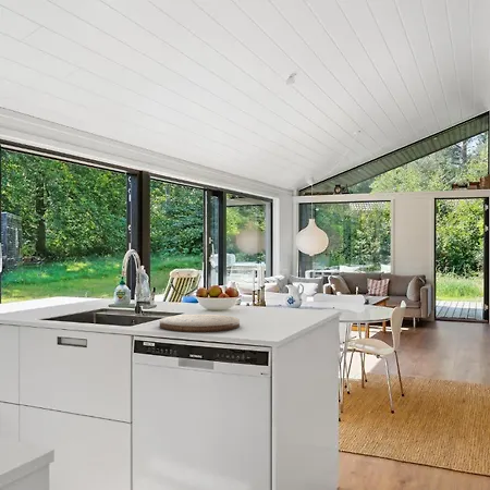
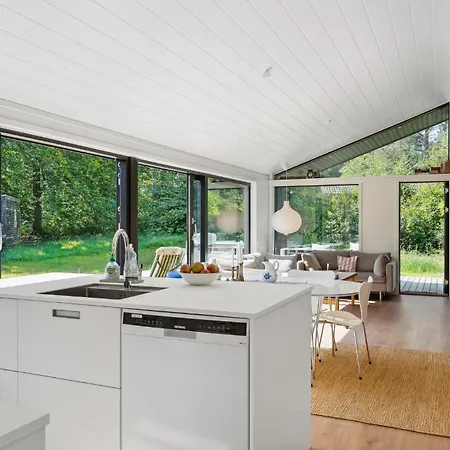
- cutting board (199, 322)
